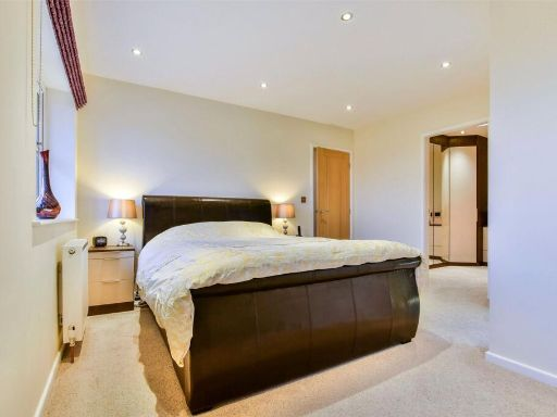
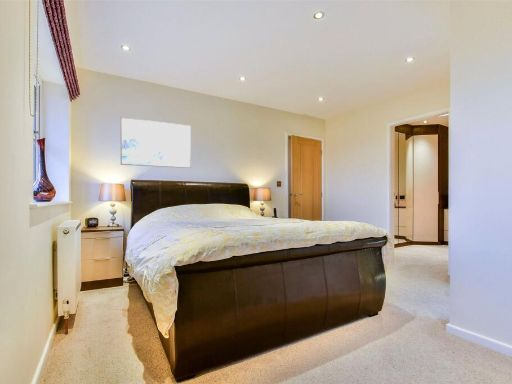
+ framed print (157, 144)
